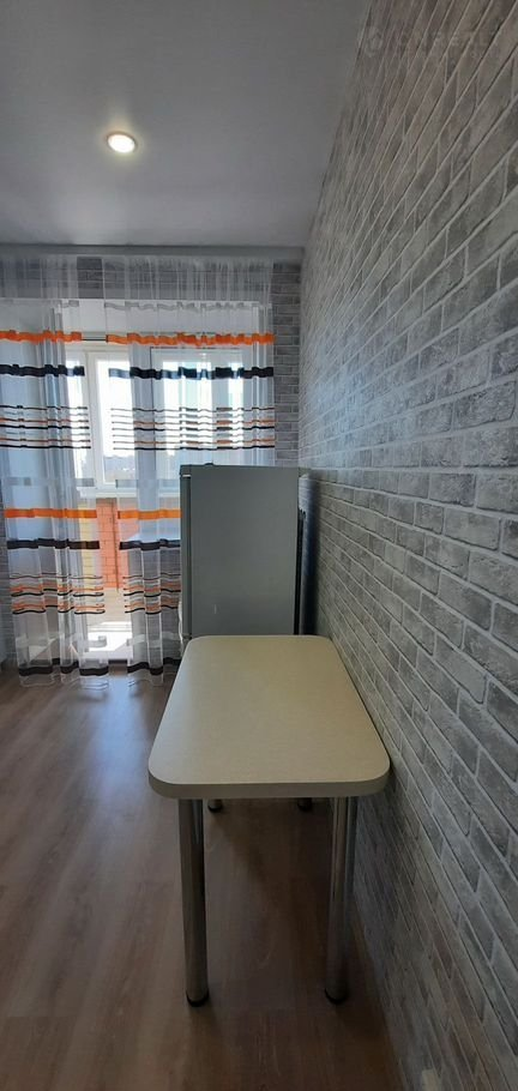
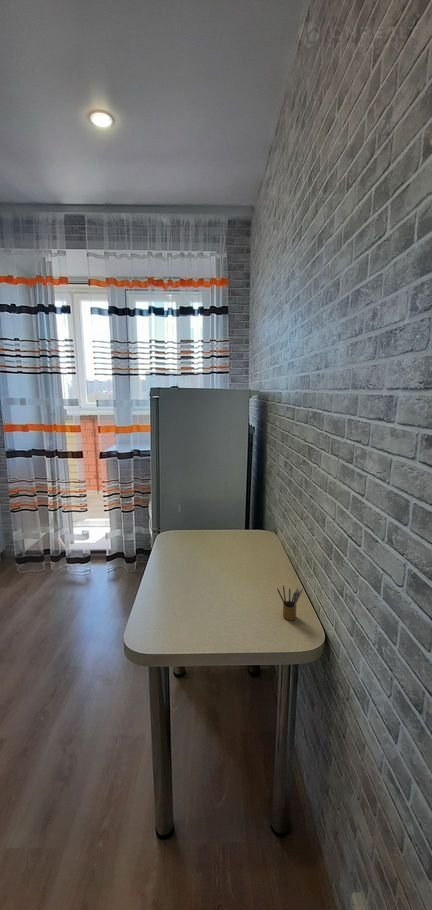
+ pencil box (289, 601)
